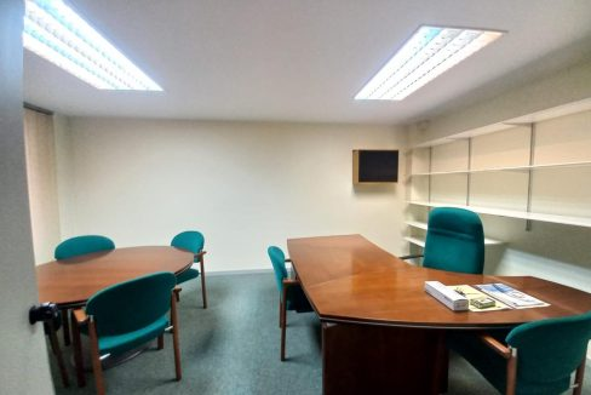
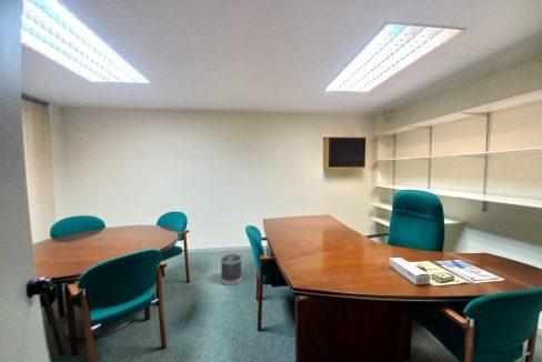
+ wastebasket (231, 269)
